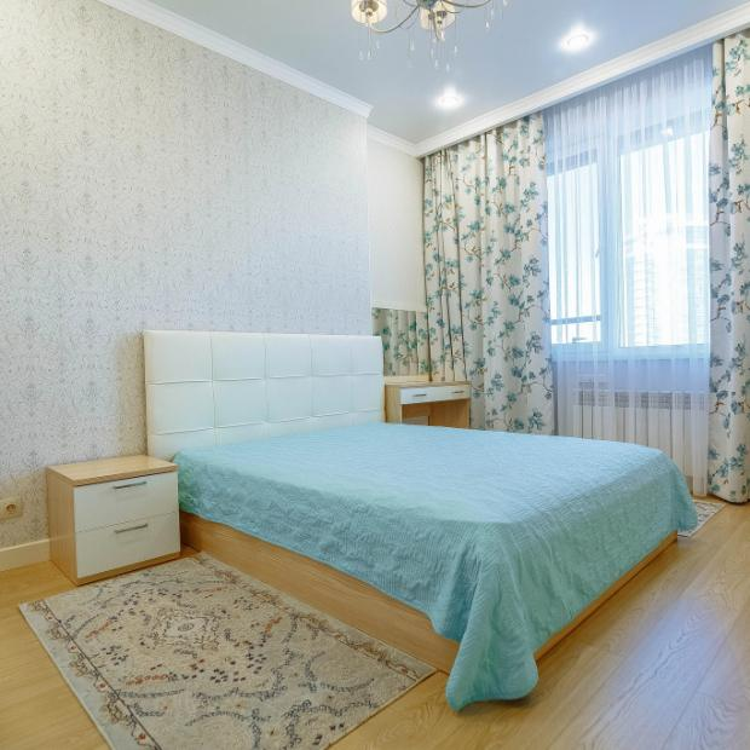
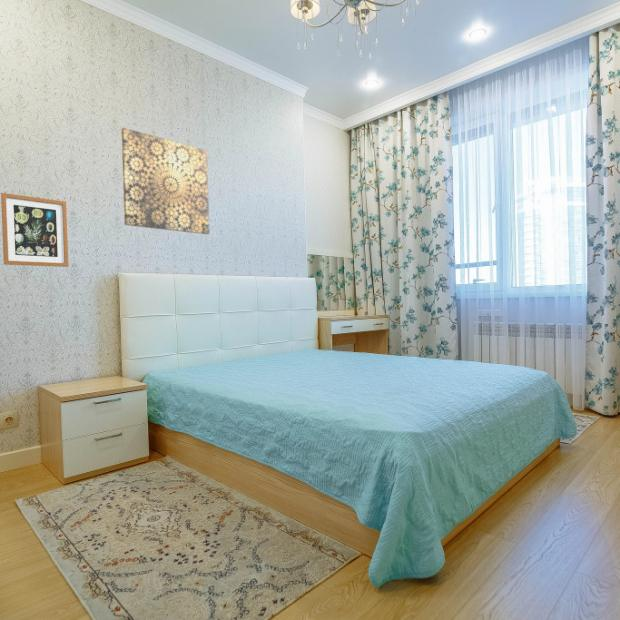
+ wall art (168, 185)
+ wall art (36, 231)
